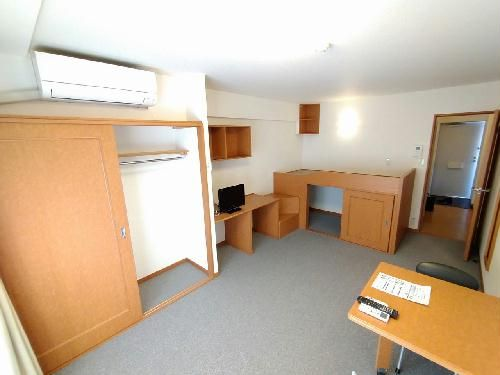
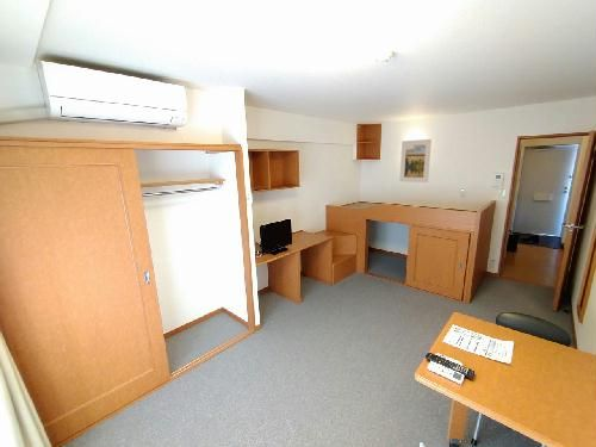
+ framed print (415, 161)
